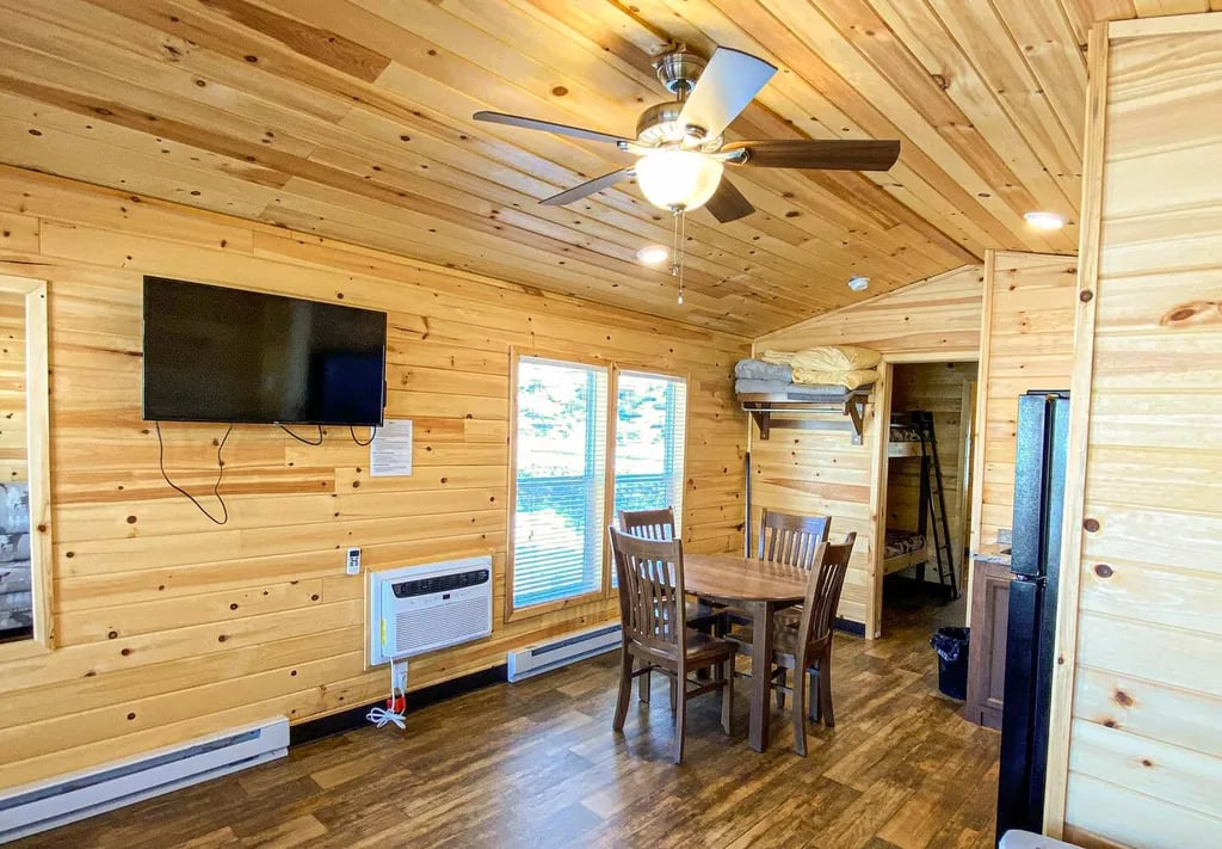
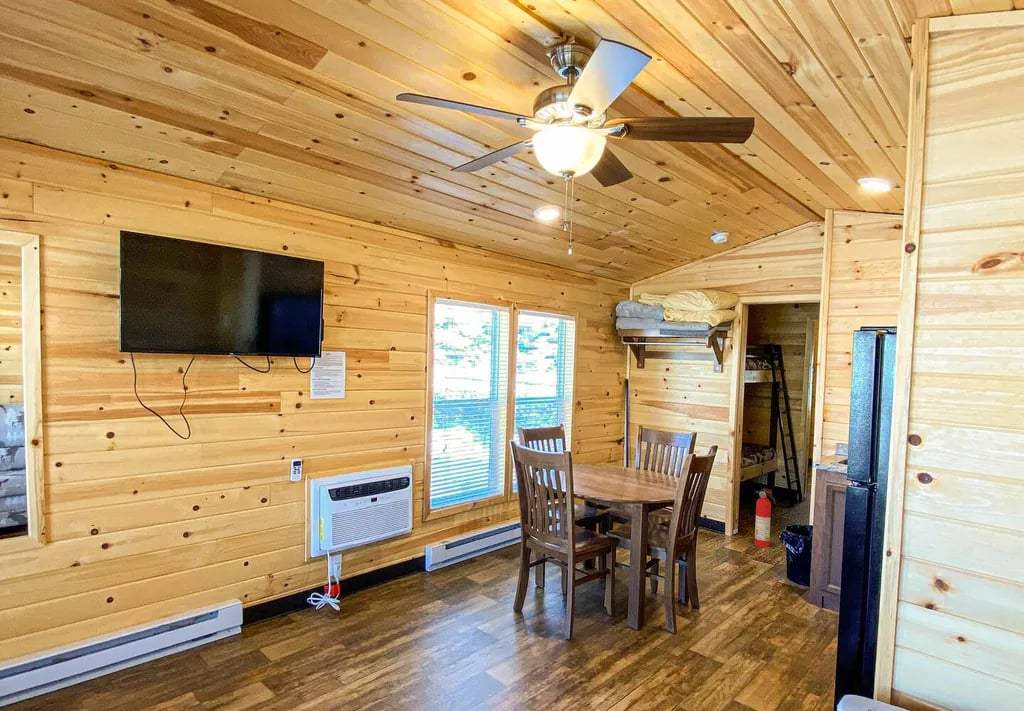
+ fire extinguisher (764, 516)
